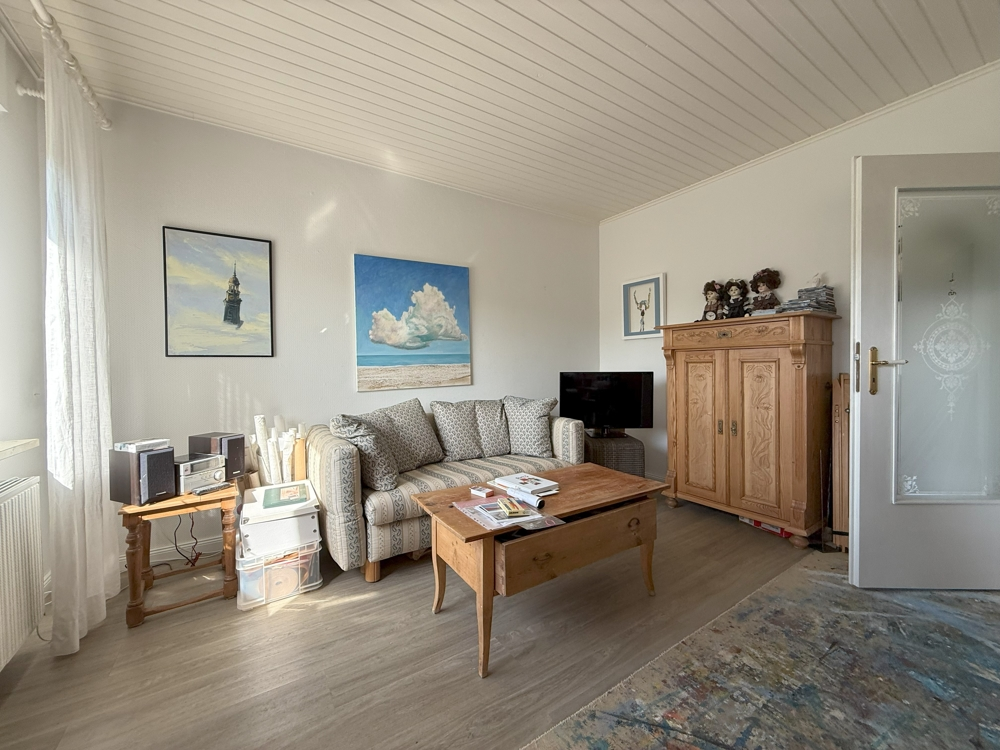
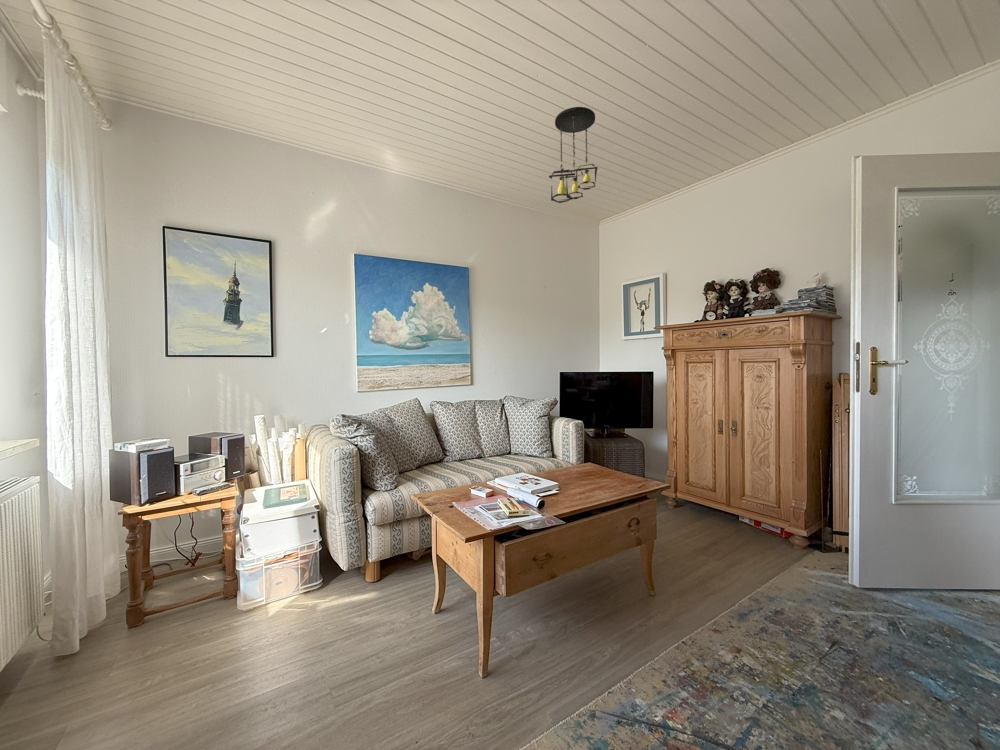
+ ceiling light fixture (573, 162)
